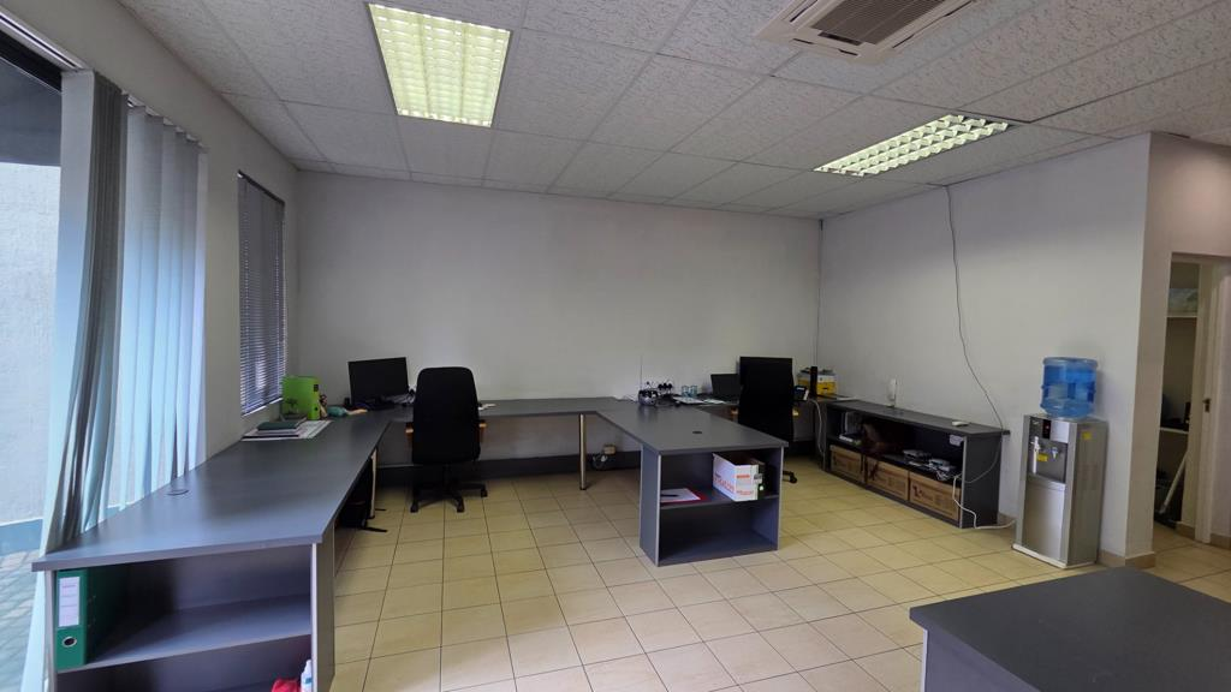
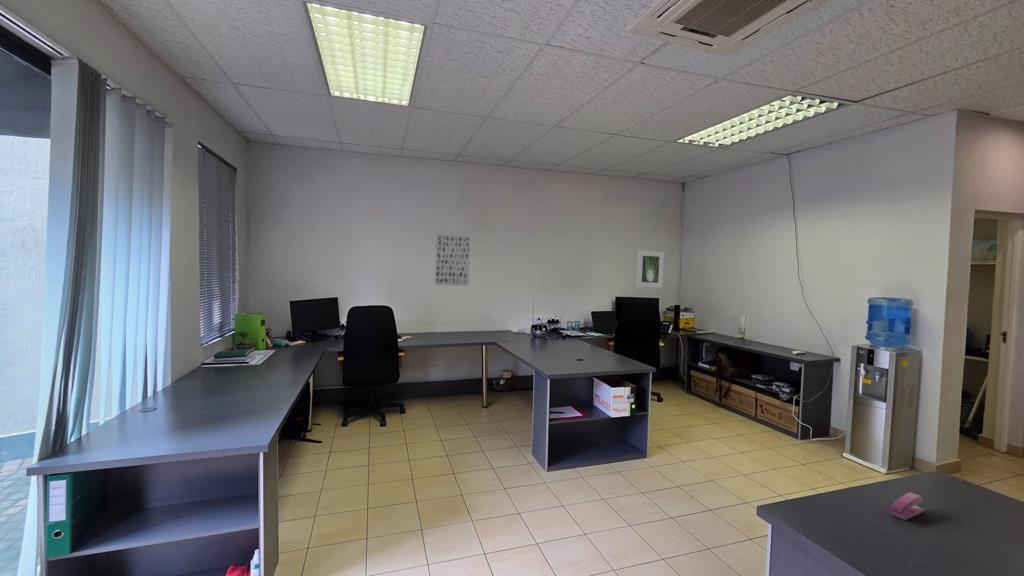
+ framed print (650, 269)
+ wall art (452, 260)
+ stapler (907, 505)
